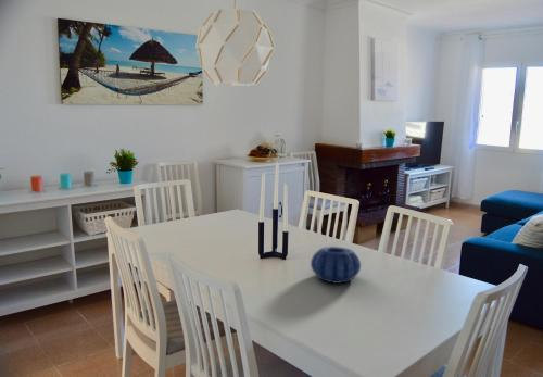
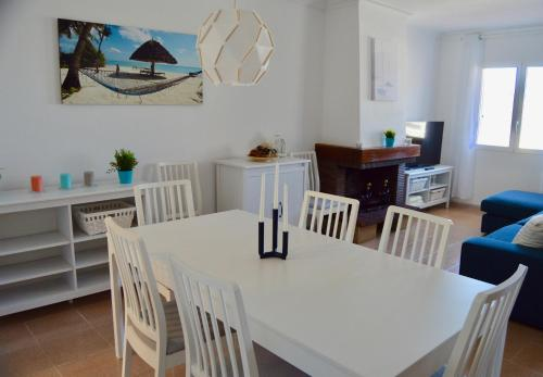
- decorative bowl (336, 263)
